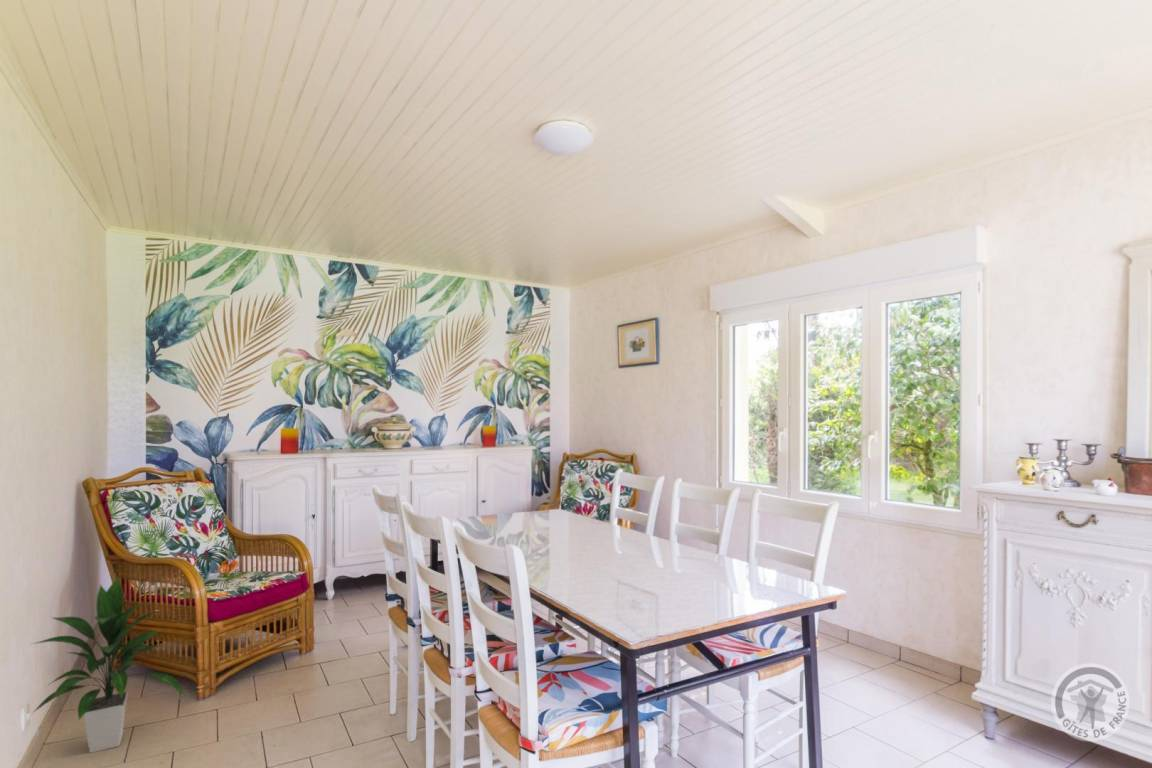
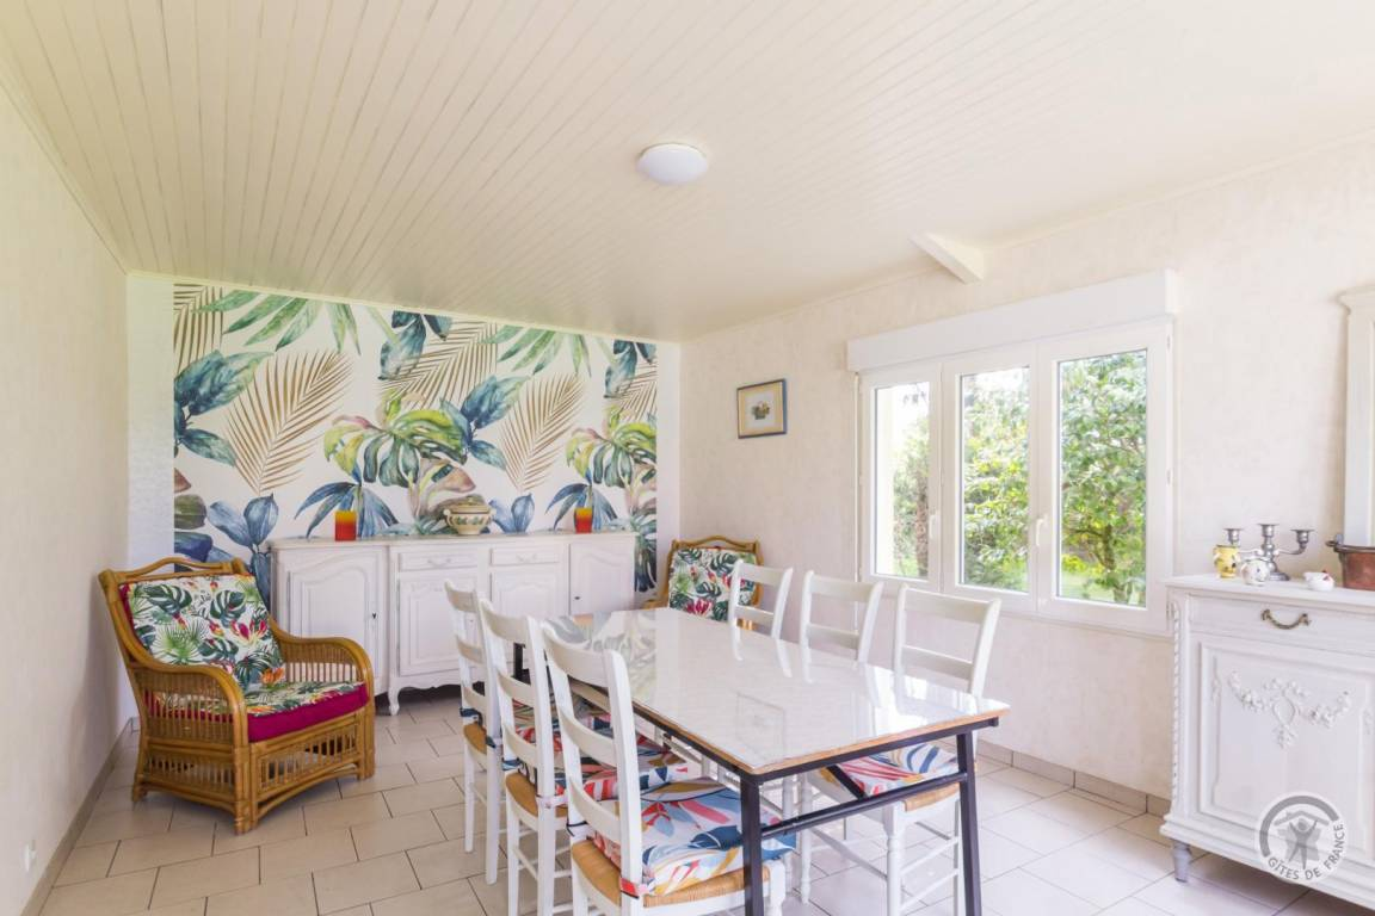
- indoor plant (112, 665)
